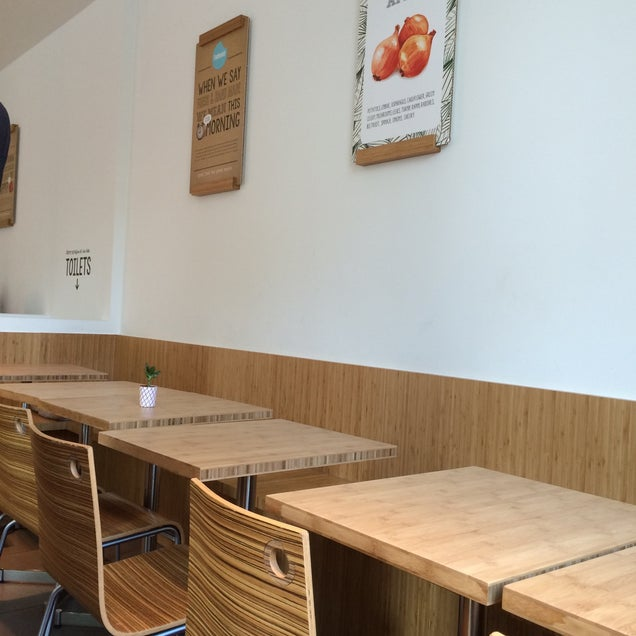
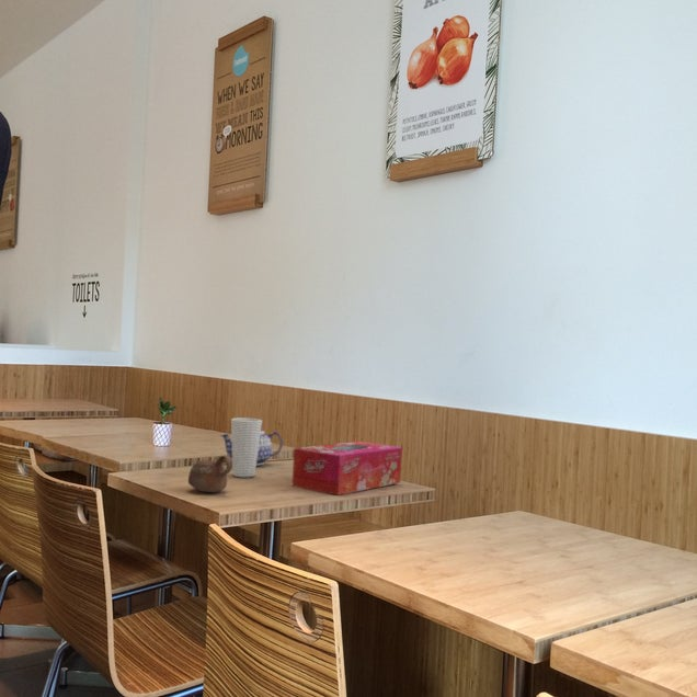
+ cup (209, 472)
+ tissue box (348, 466)
+ teapot (259, 444)
+ cup (244, 447)
